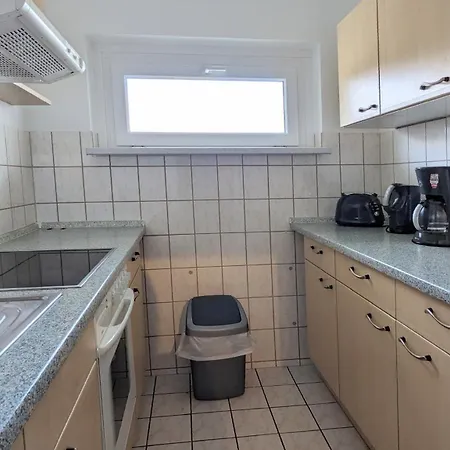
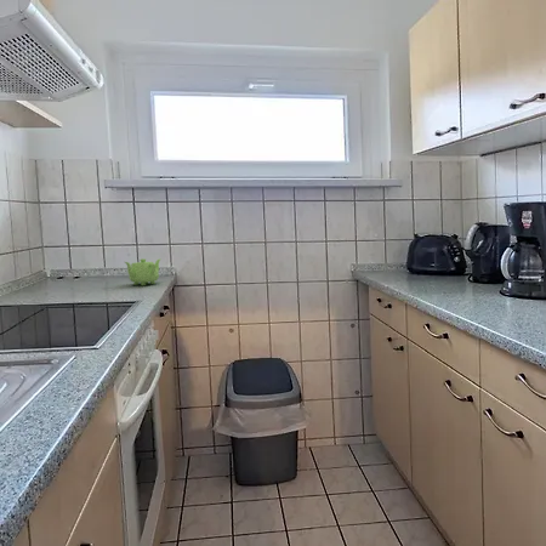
+ teapot (143, 271)
